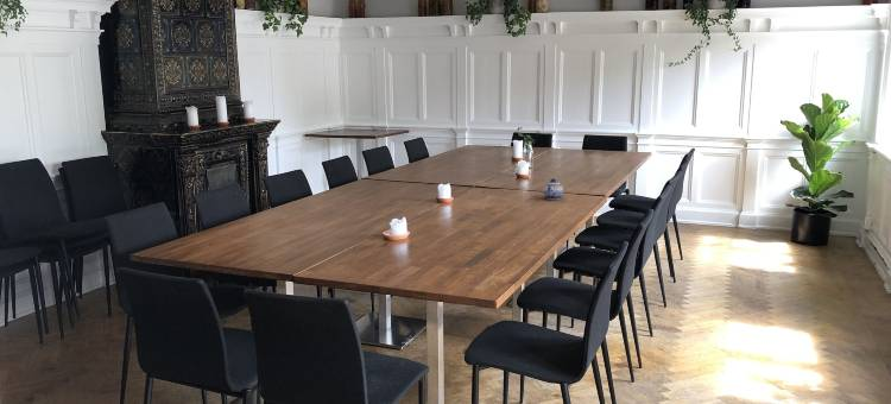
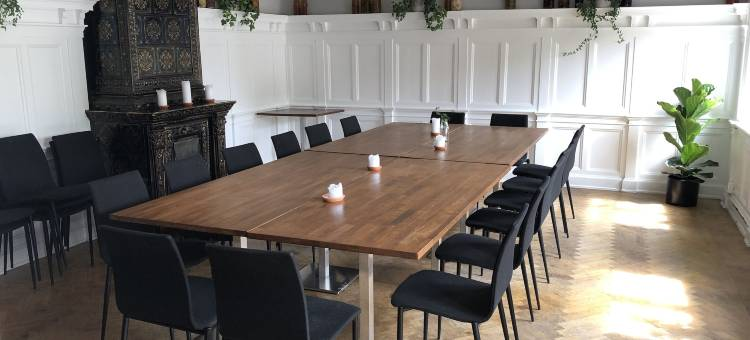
- teapot (552, 188)
